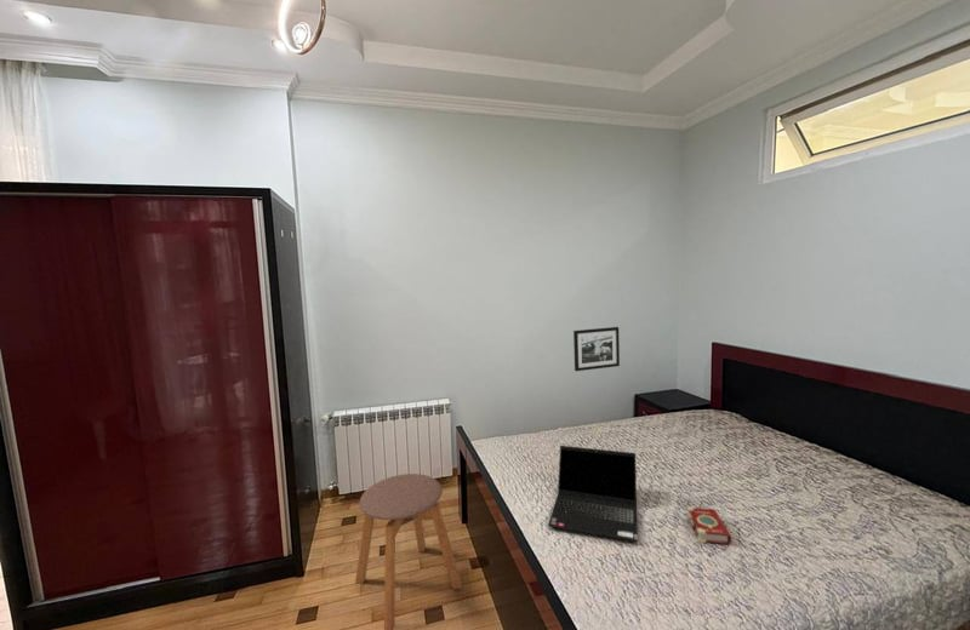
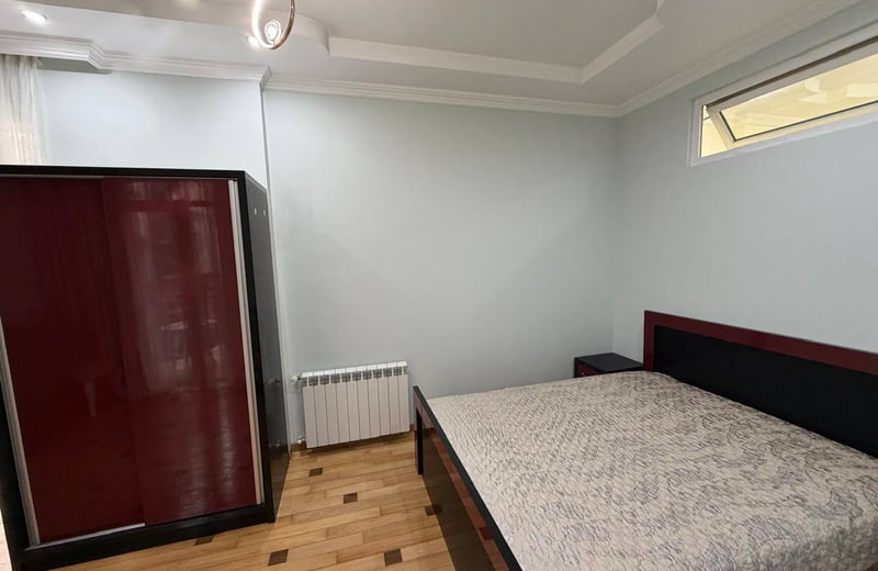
- laptop computer (594, 488)
- picture frame (597, 348)
- book (706, 522)
- stool (396, 532)
